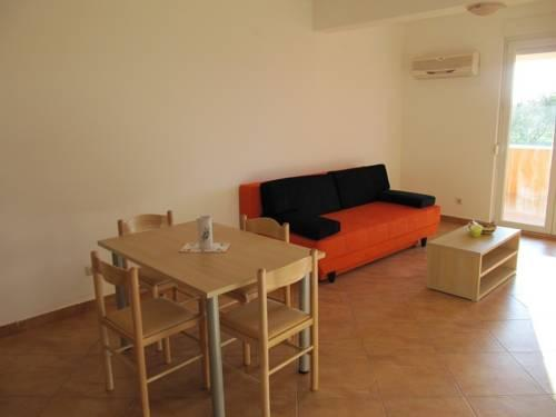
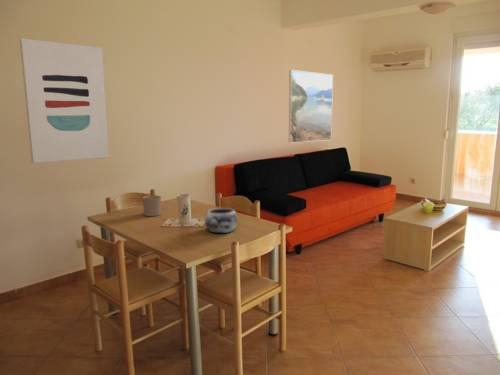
+ decorative bowl (221, 220)
+ cup (152, 205)
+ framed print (311, 107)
+ wall art (68, 103)
